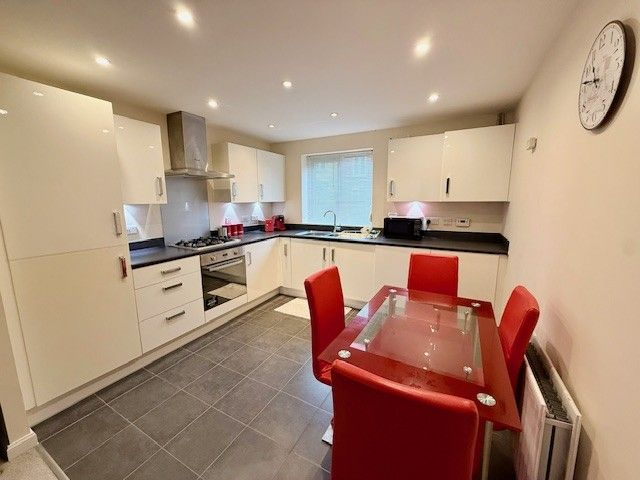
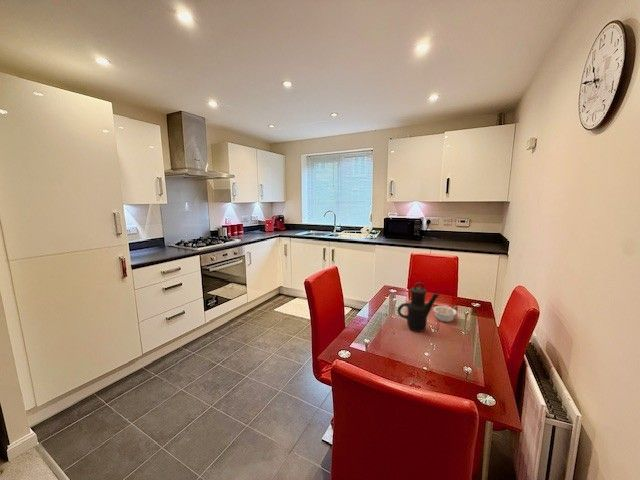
+ teapot (417, 305)
+ legume (444, 313)
